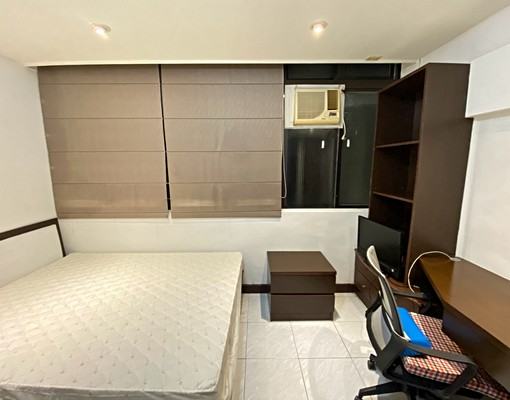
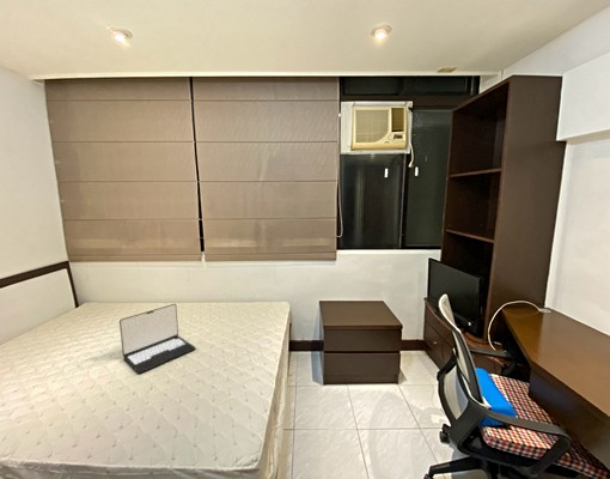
+ laptop (159, 334)
